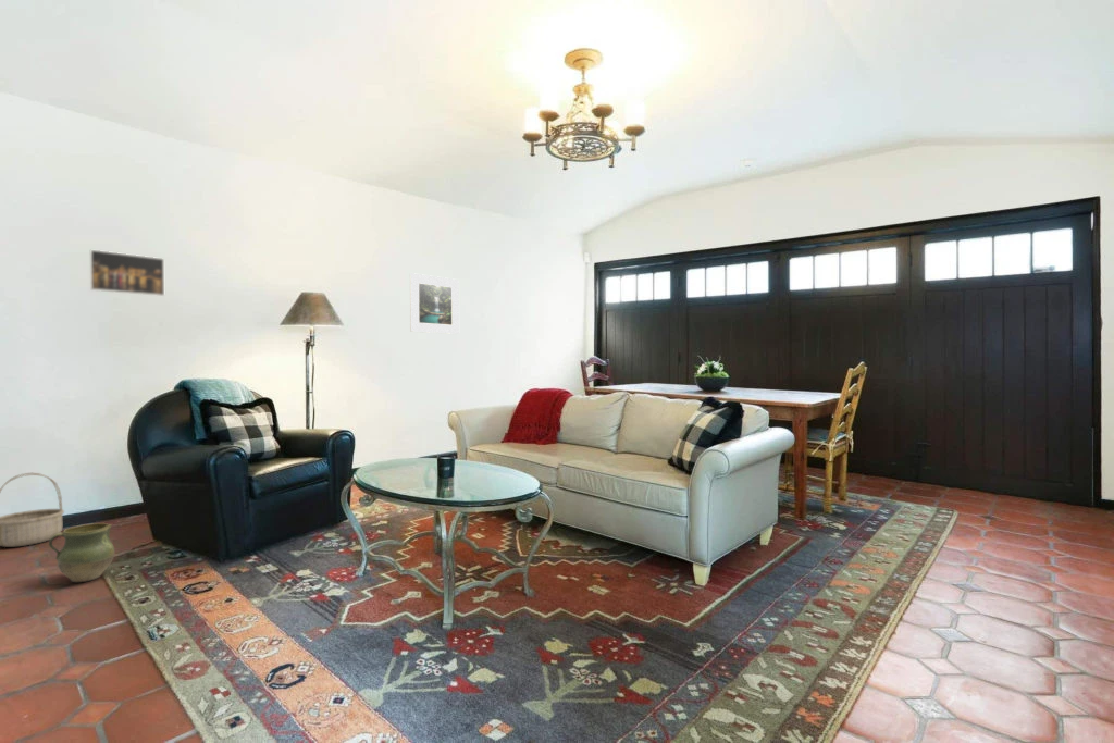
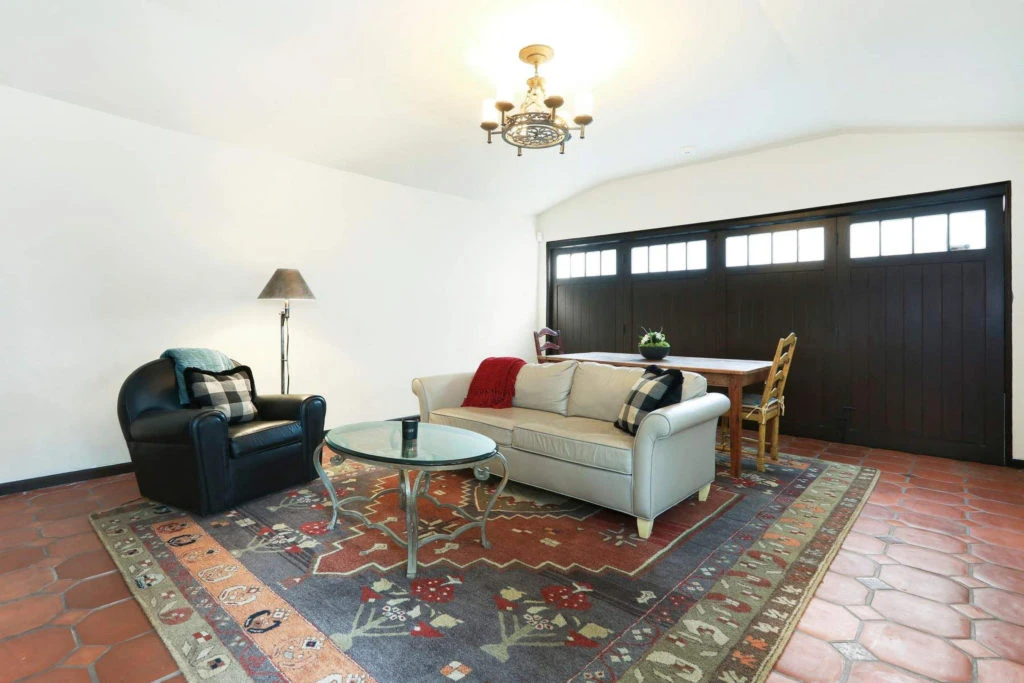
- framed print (435, 305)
- basket (30, 510)
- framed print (128, 273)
- ceramic jug (83, 553)
